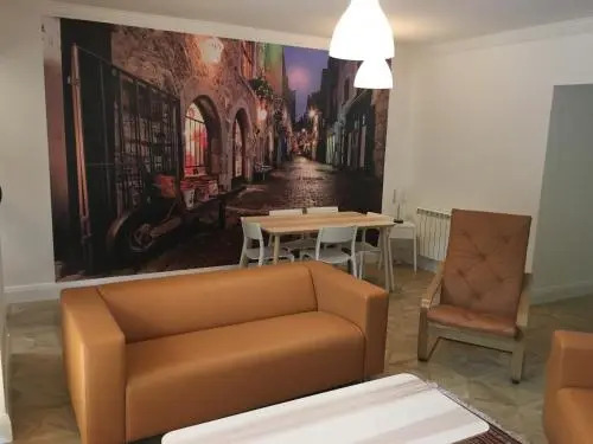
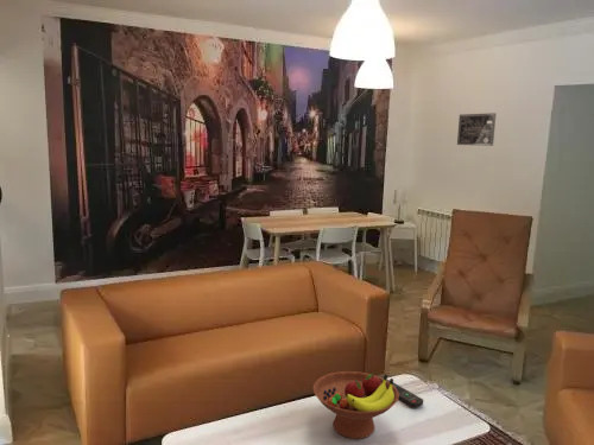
+ wall art (475, 129)
+ remote control (399, 392)
+ fruit bowl (354, 401)
